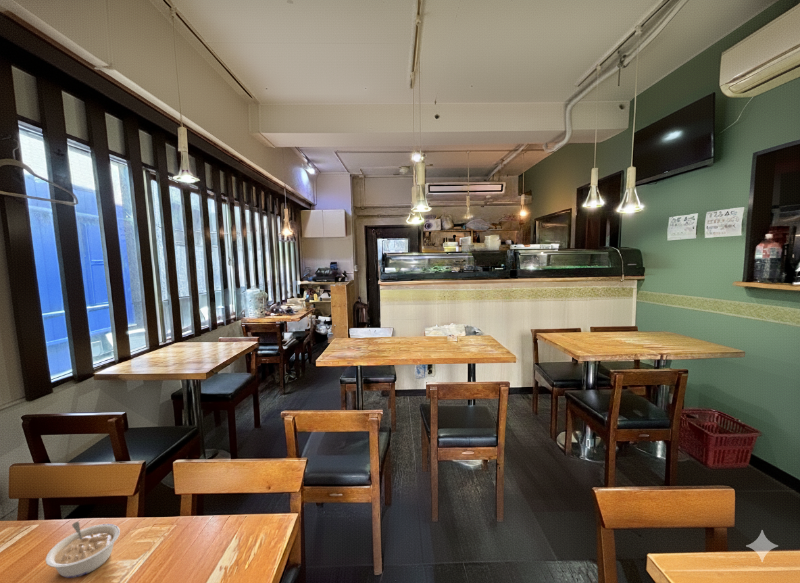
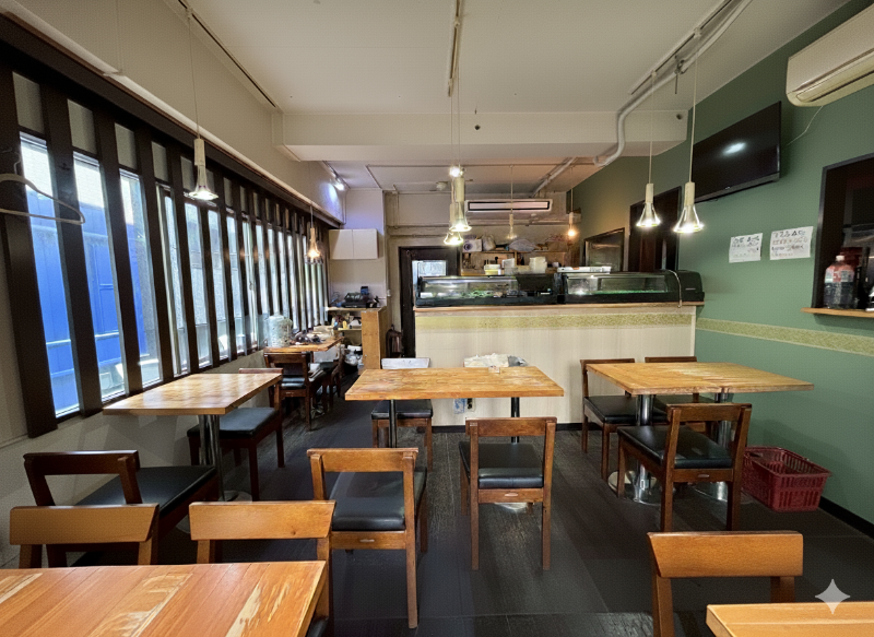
- legume (83, 550)
